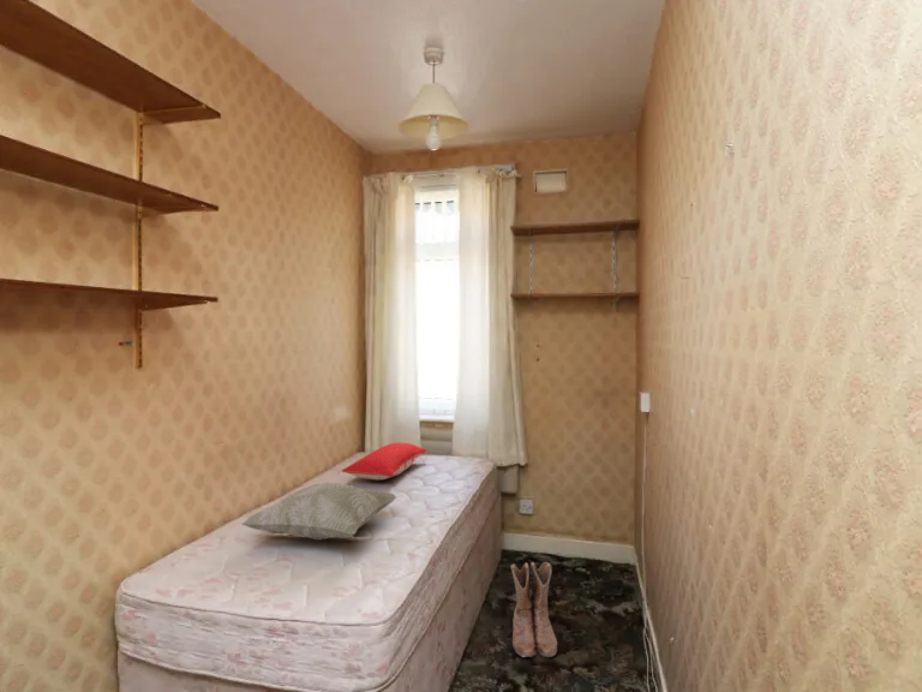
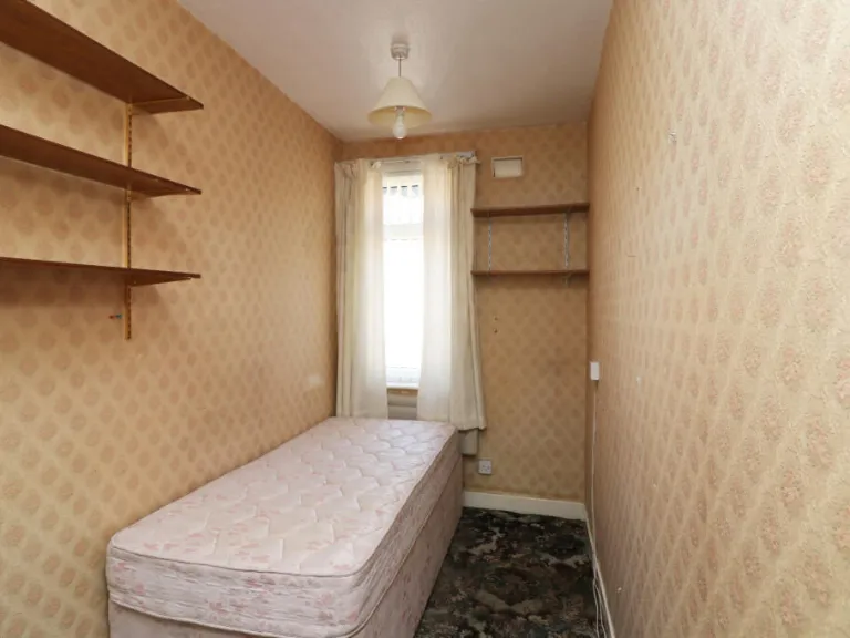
- boots (533, 603)
- pillow (388, 460)
- decorative pillow (325, 509)
